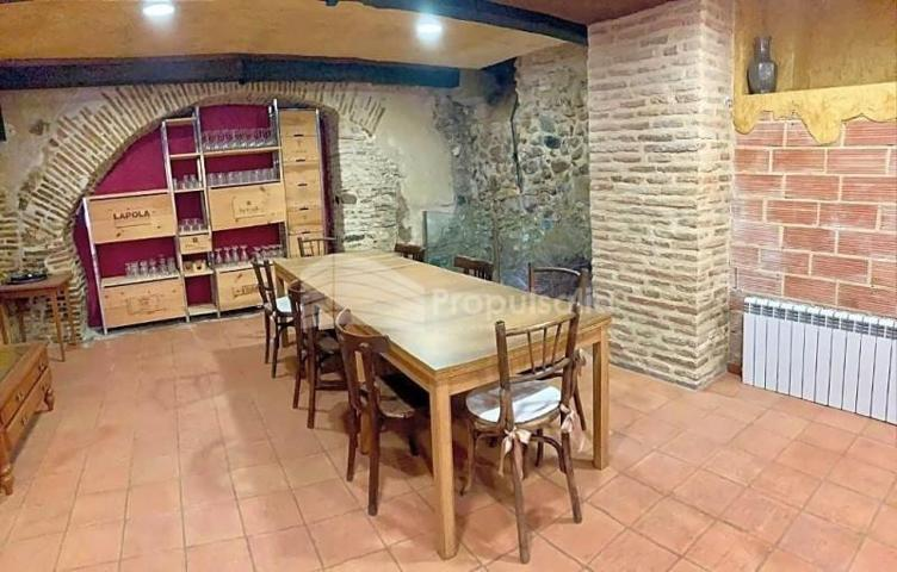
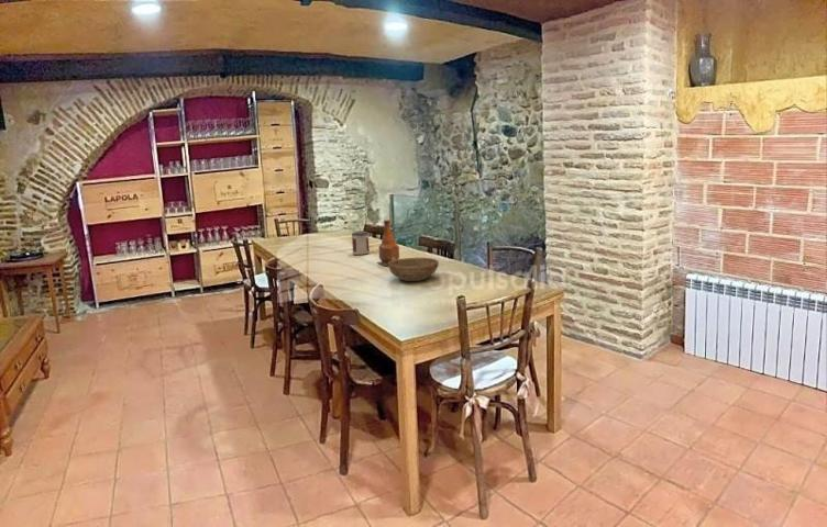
+ jar (360, 243)
+ bottle (388, 240)
+ bowl (413, 270)
